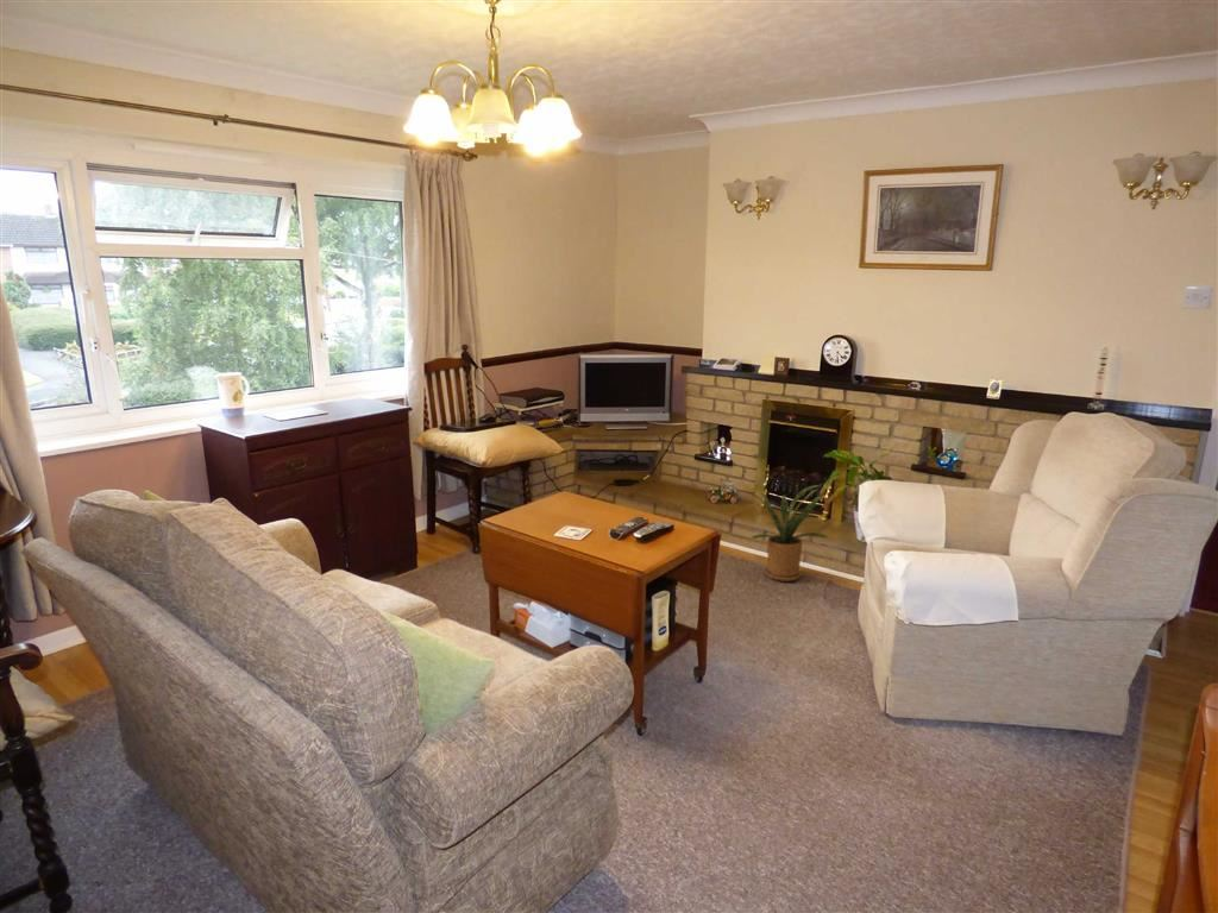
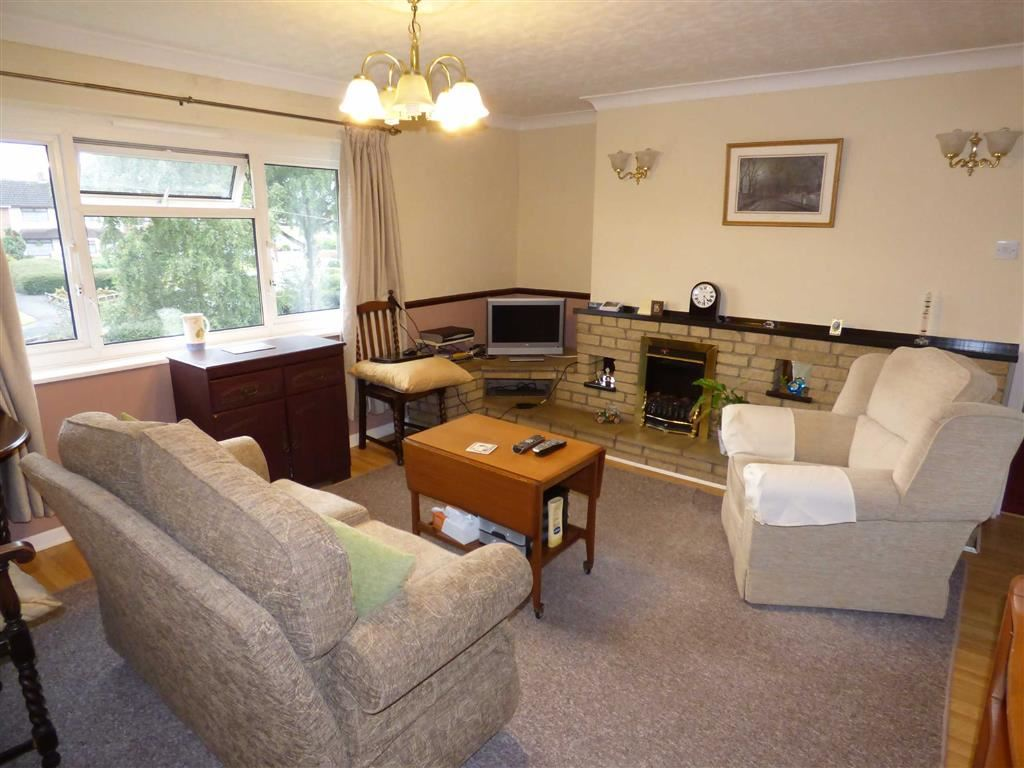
- house plant (785, 528)
